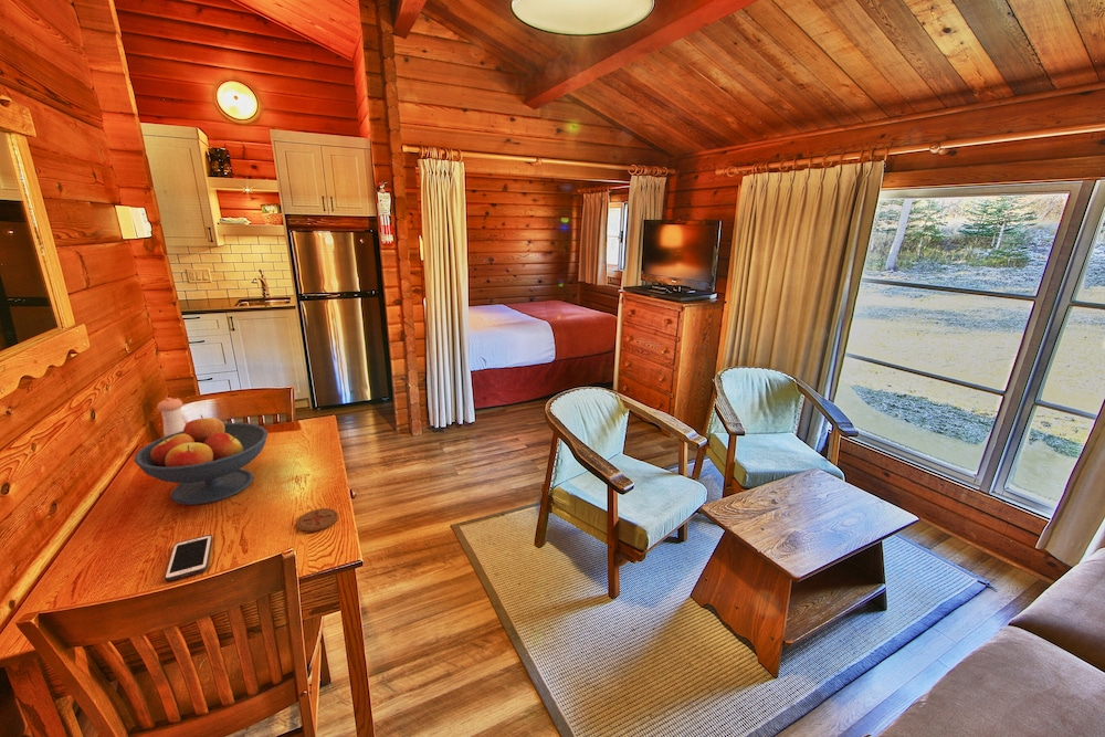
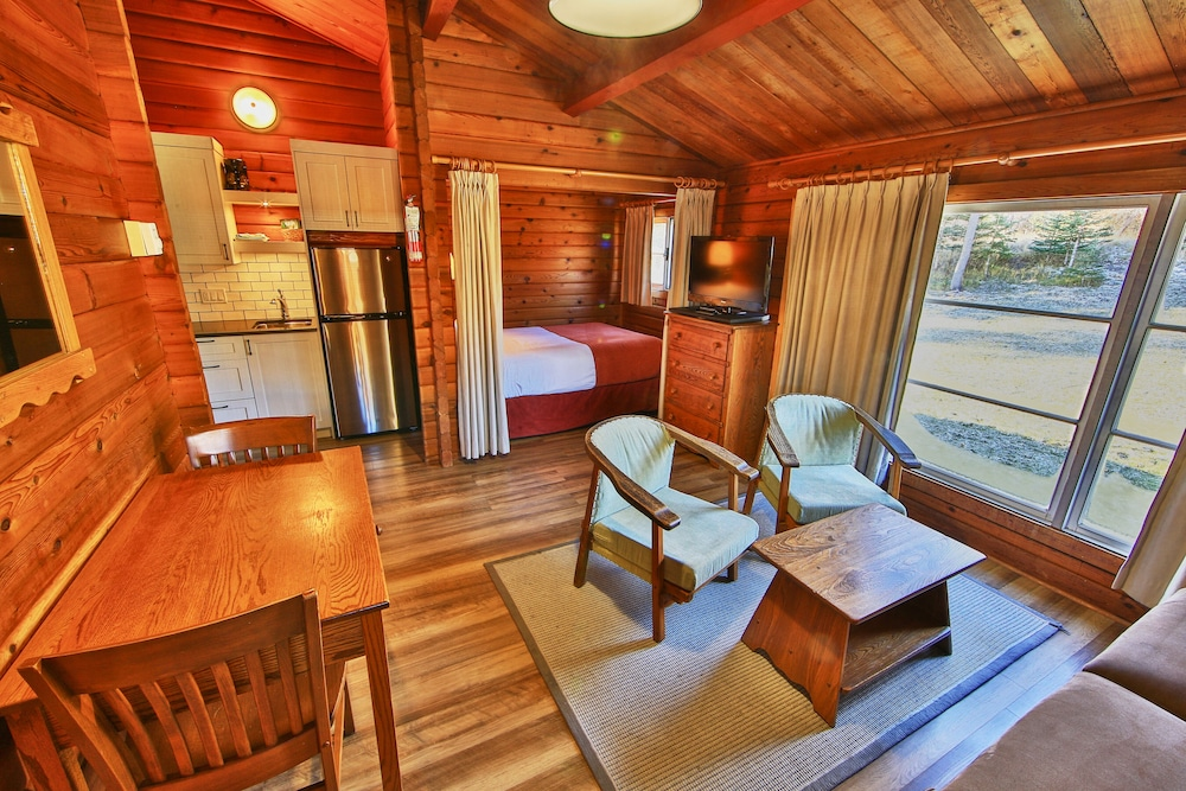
- fruit bowl (208, 457)
- pepper shaker (173, 423)
- coaster (317, 519)
- cell phone (190, 556)
